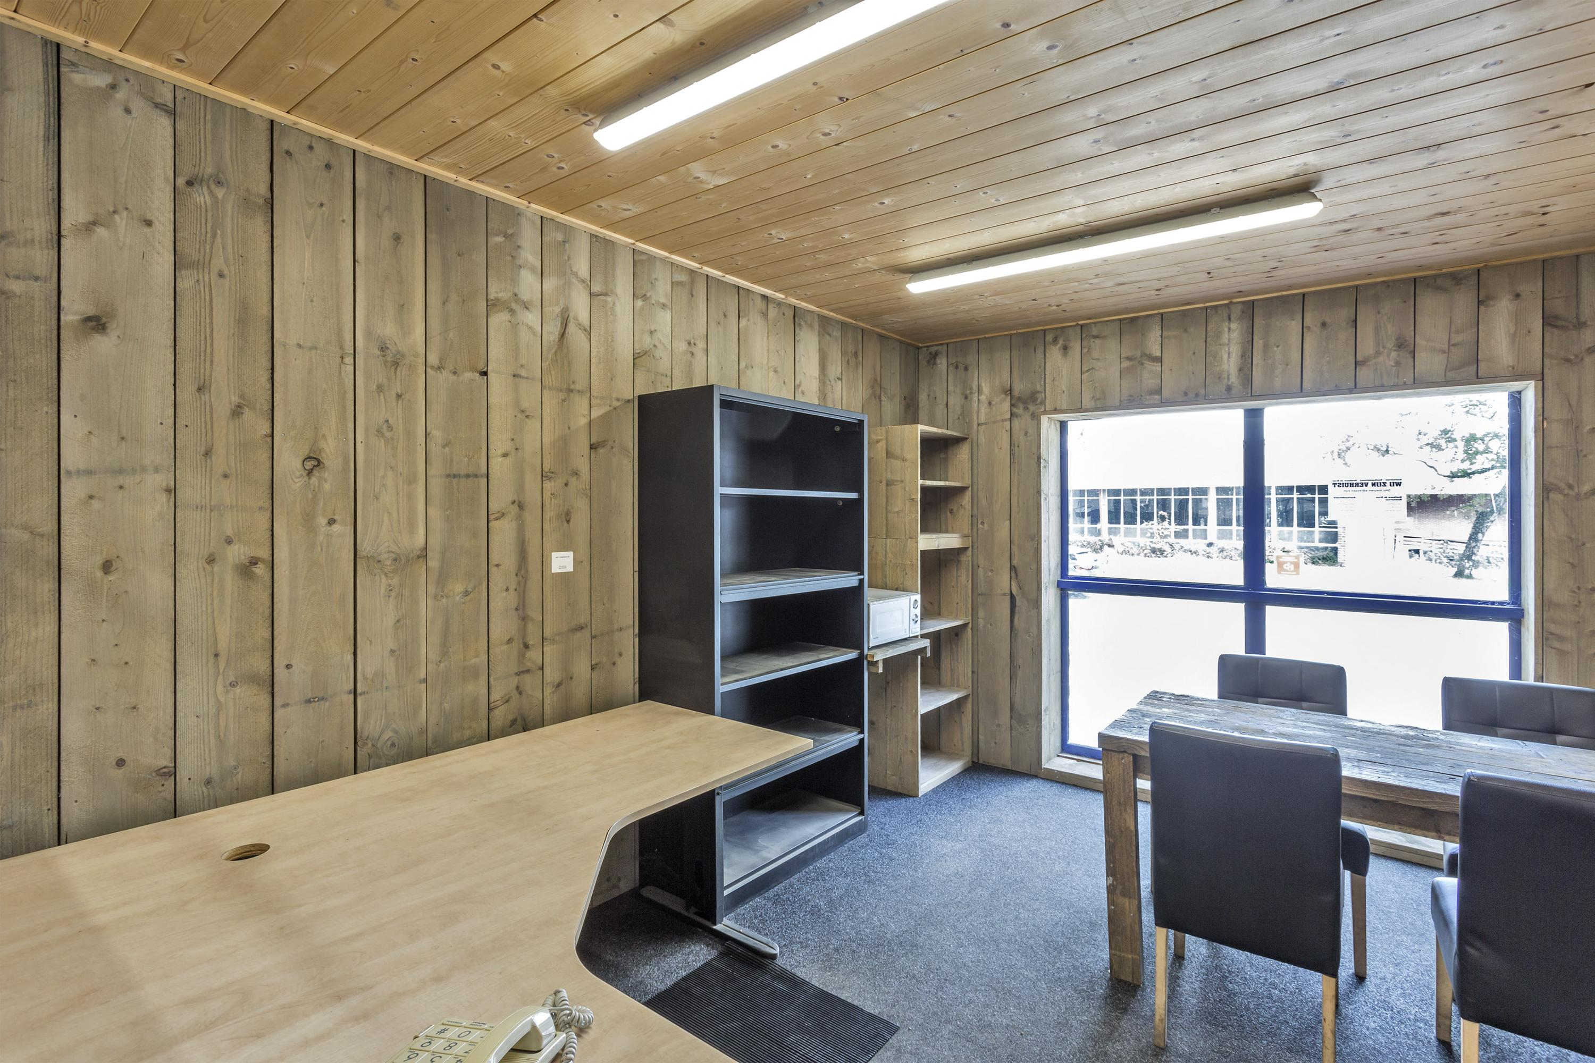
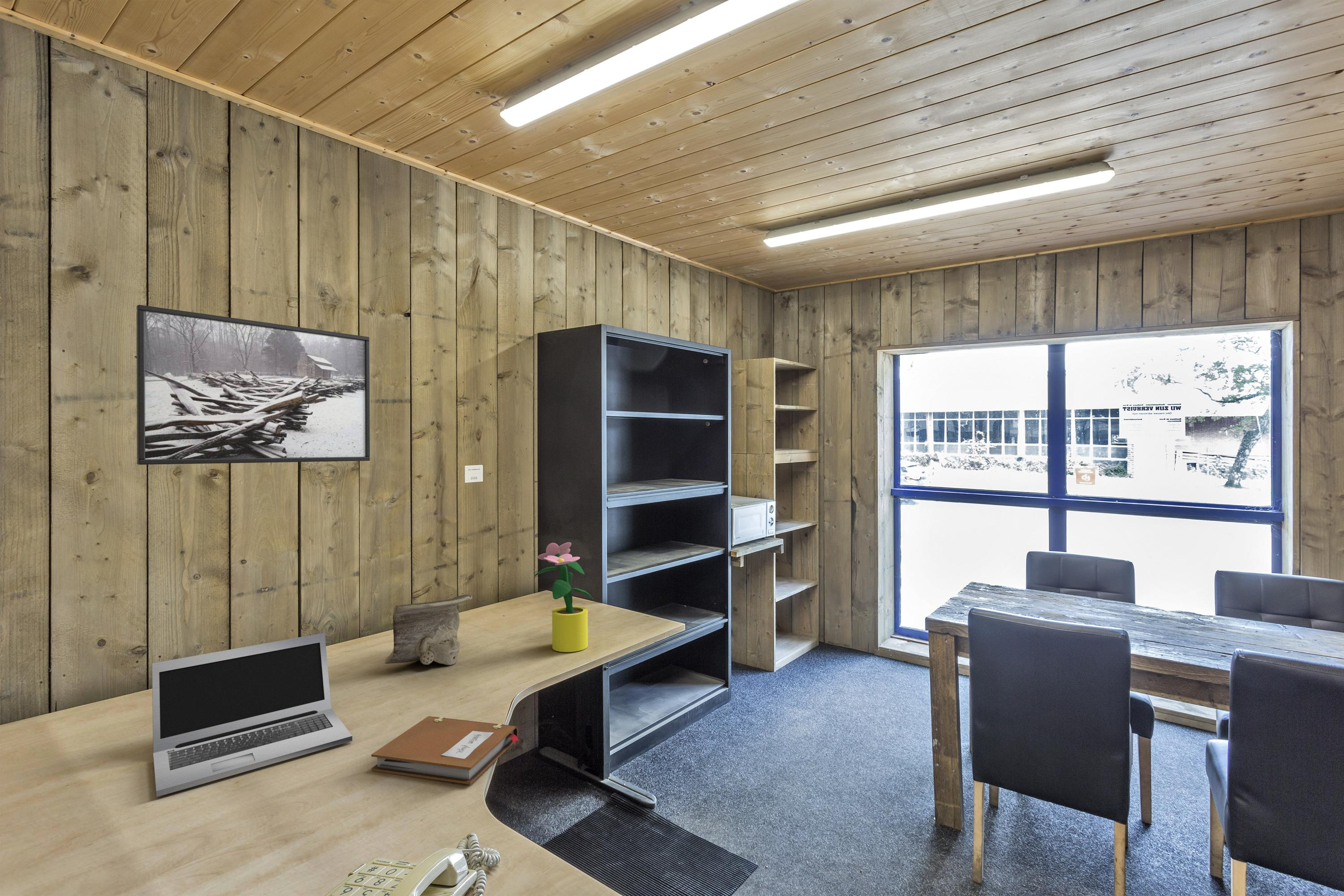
+ notebook (451, 746)
+ decorative bowl (438, 626)
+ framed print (268, 392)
+ laptop (253, 702)
+ potted plant (560, 594)
